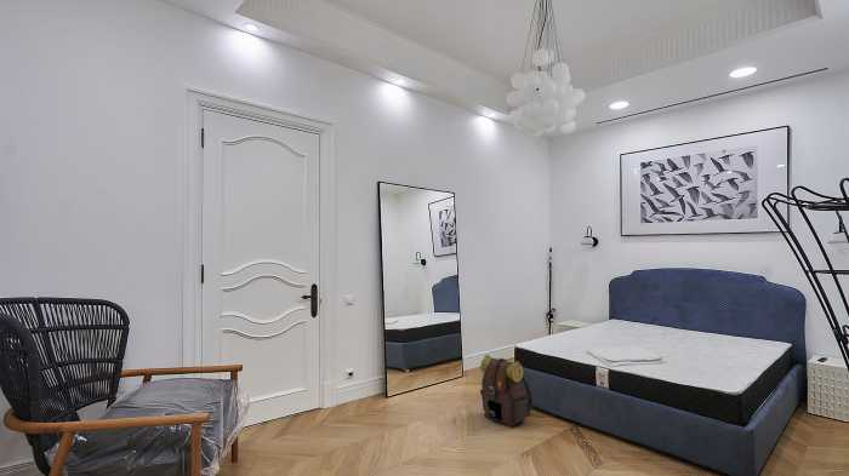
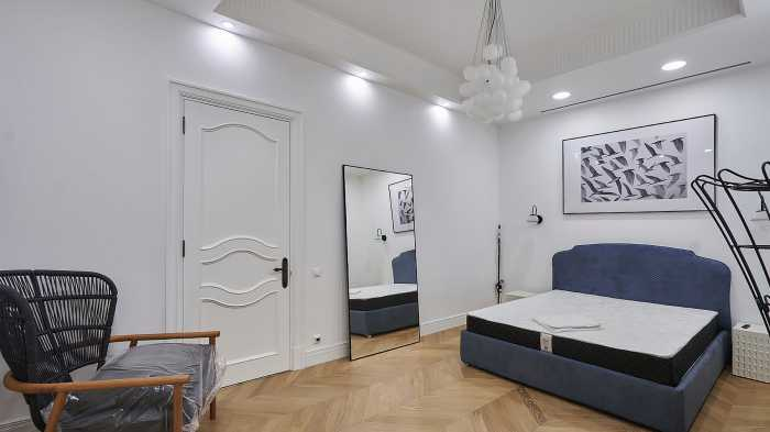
- backpack (508, 386)
